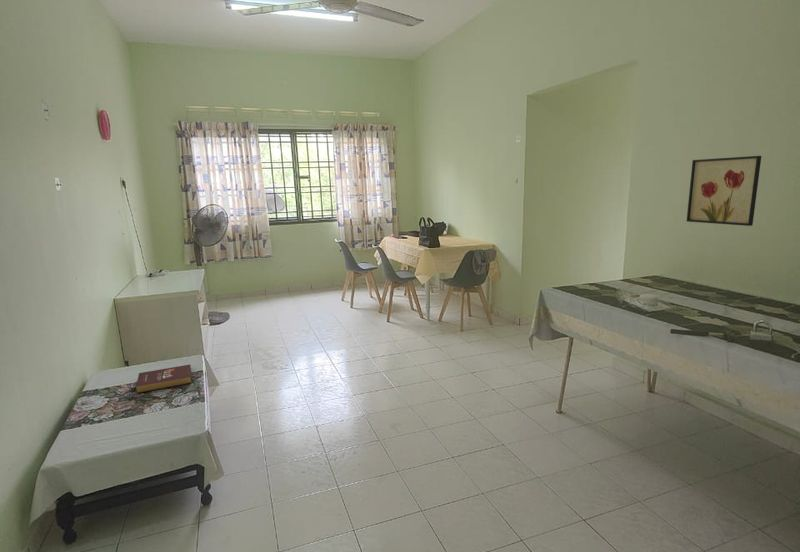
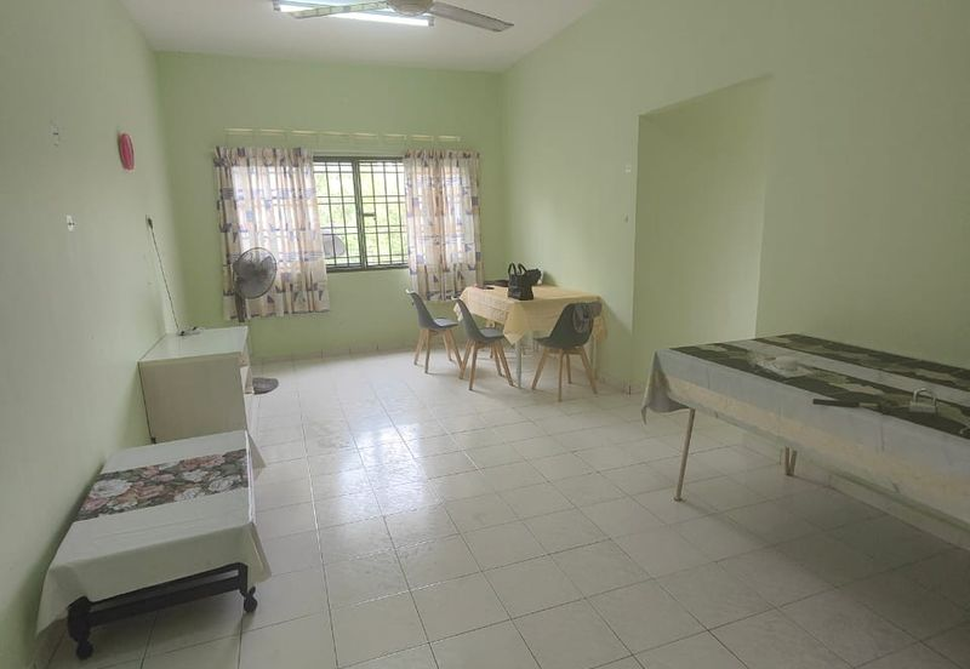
- wall art (722, 191)
- book (165, 378)
